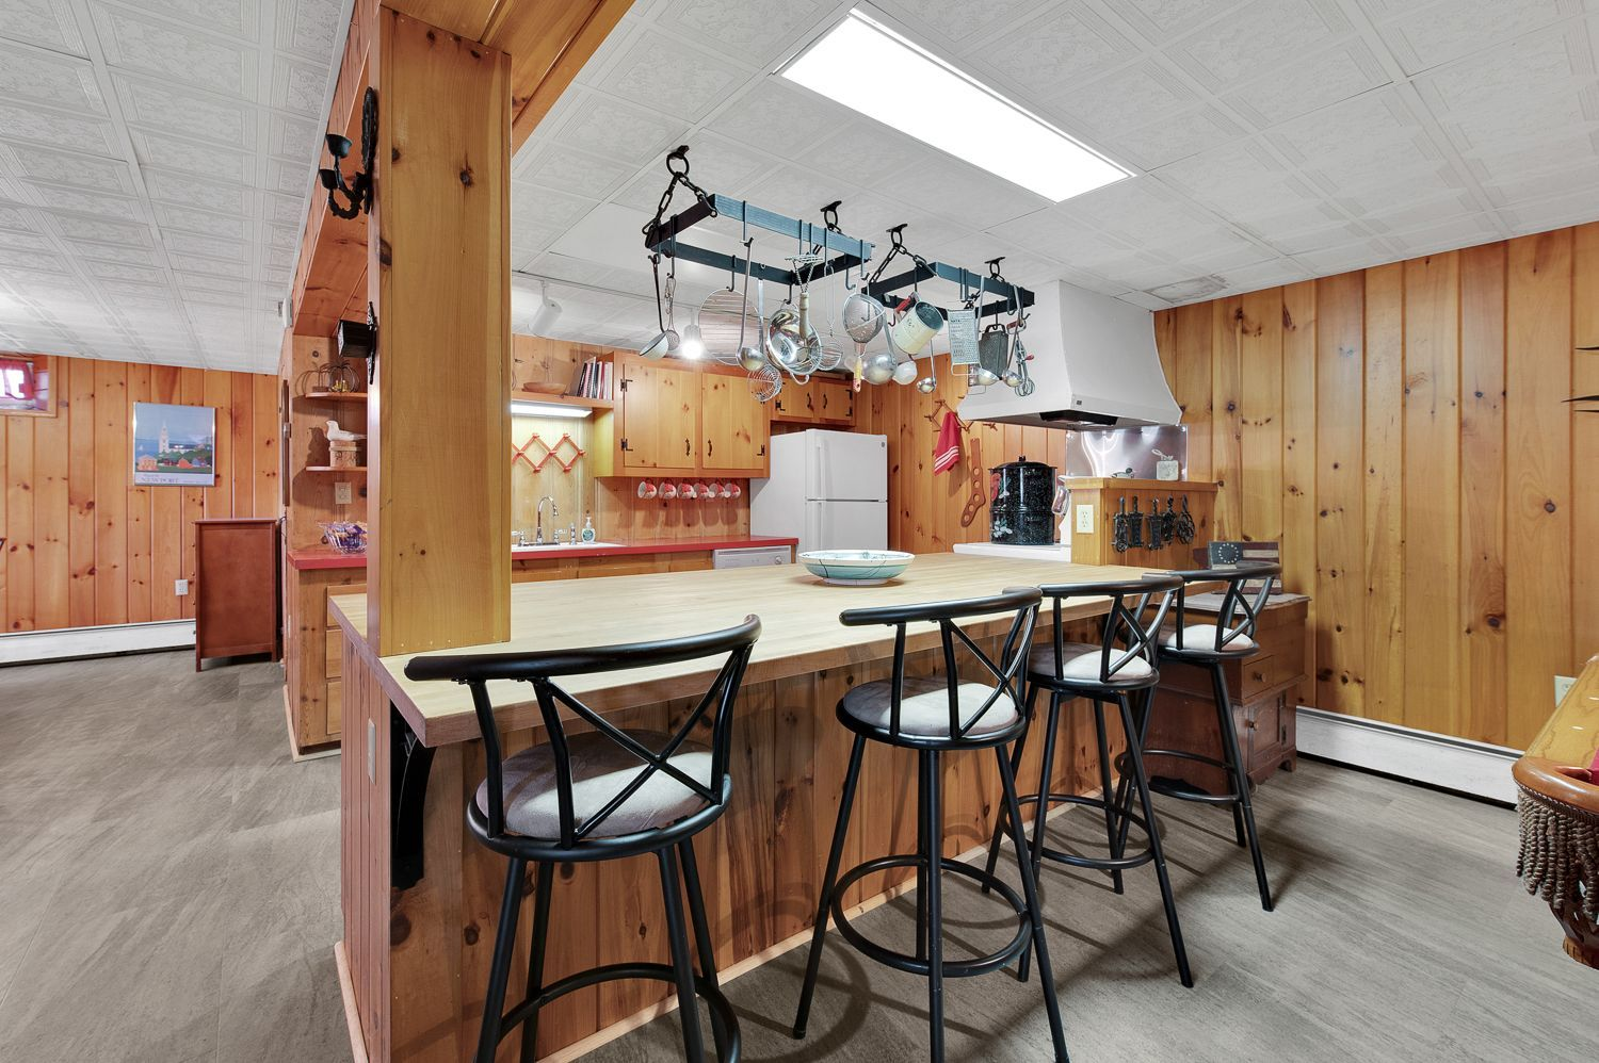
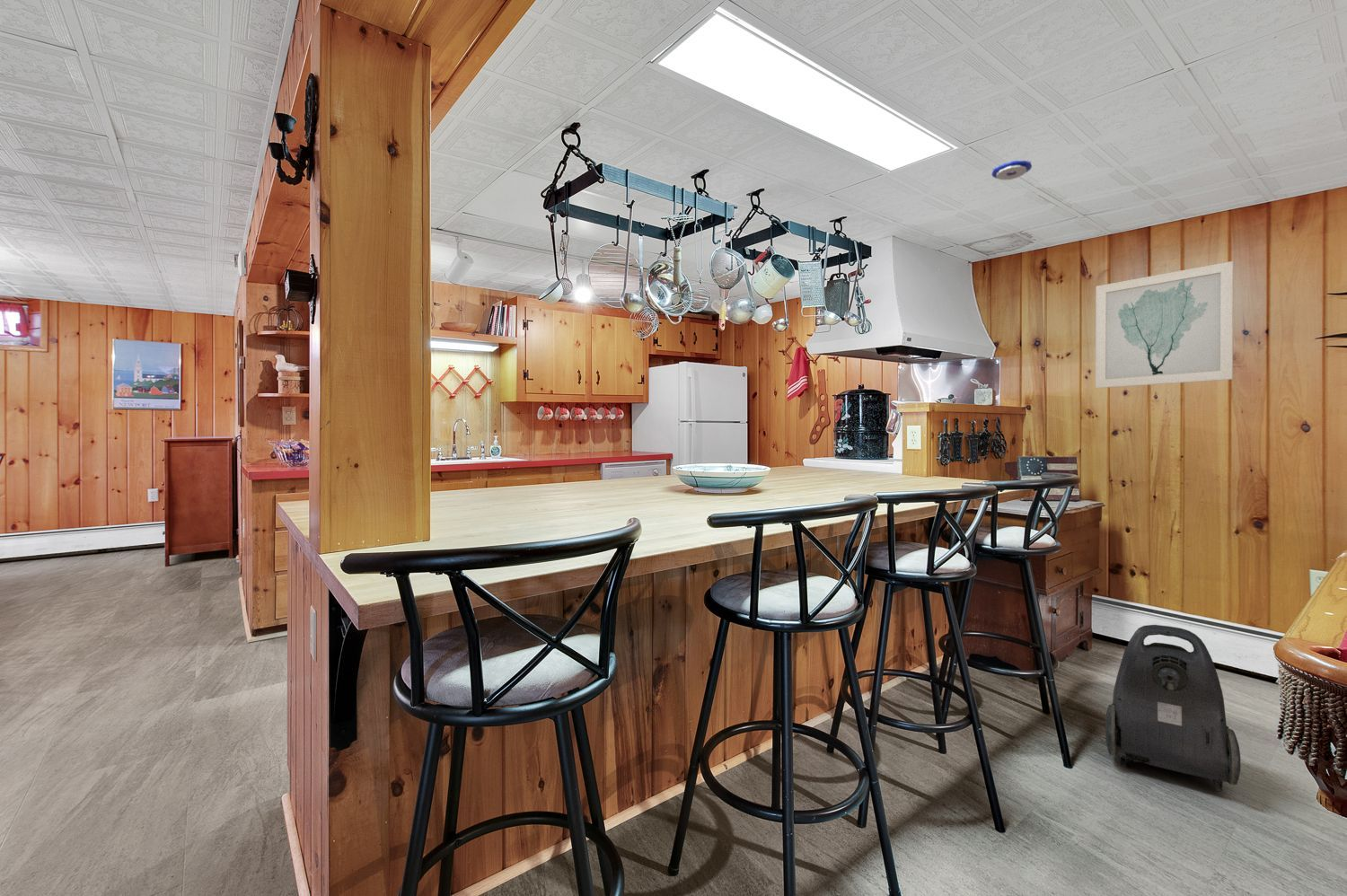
+ vacuum cleaner (1168, 696)
+ wall art (1159, 329)
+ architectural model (1011, 168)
